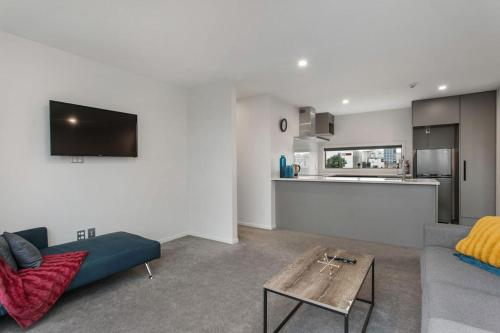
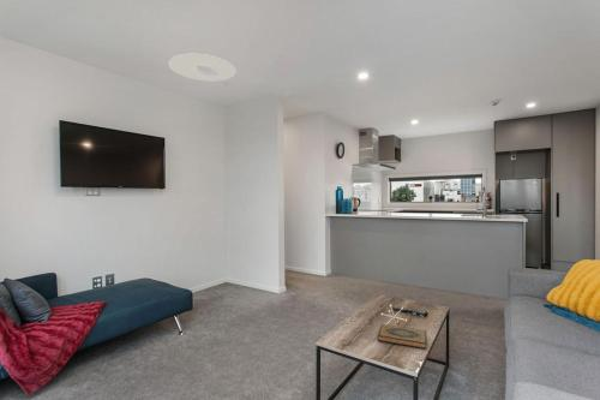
+ ceiling light (203, 65)
+ hardback book (402, 335)
